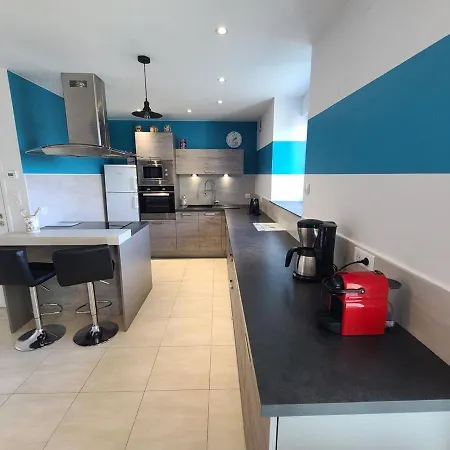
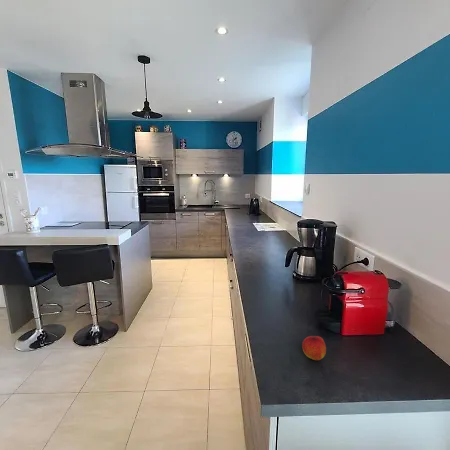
+ peach (314, 347)
